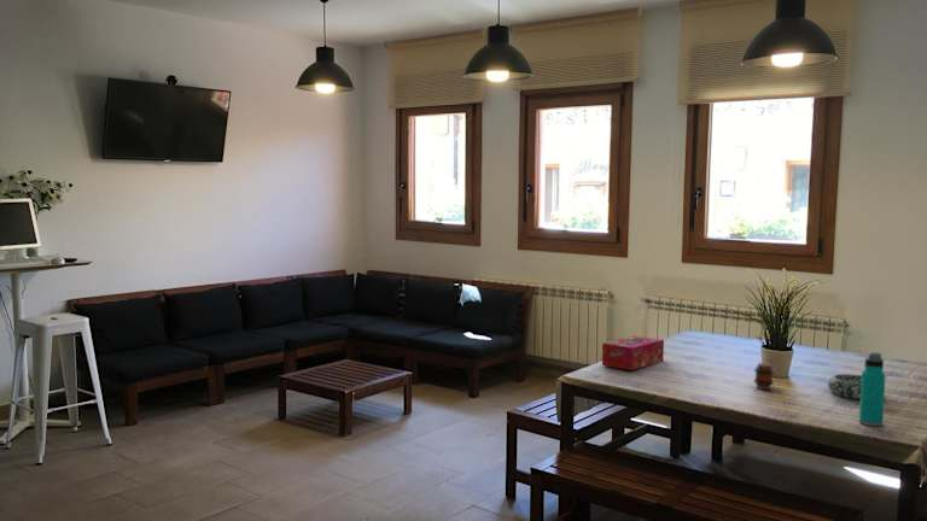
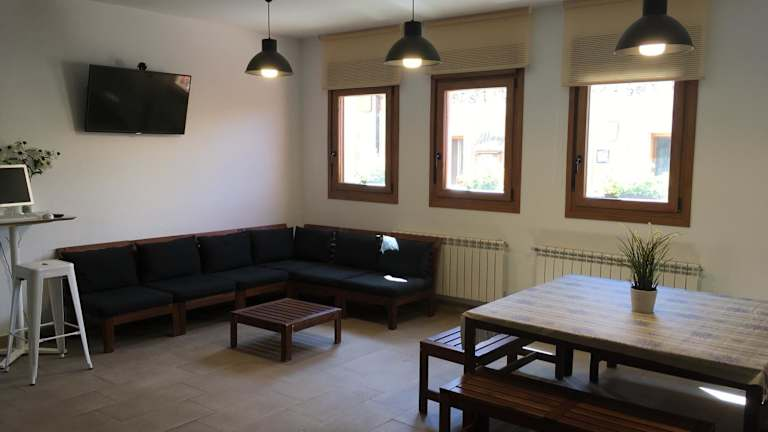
- decorative bowl (855, 386)
- water bottle (873, 388)
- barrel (763, 375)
- tissue box (632, 352)
